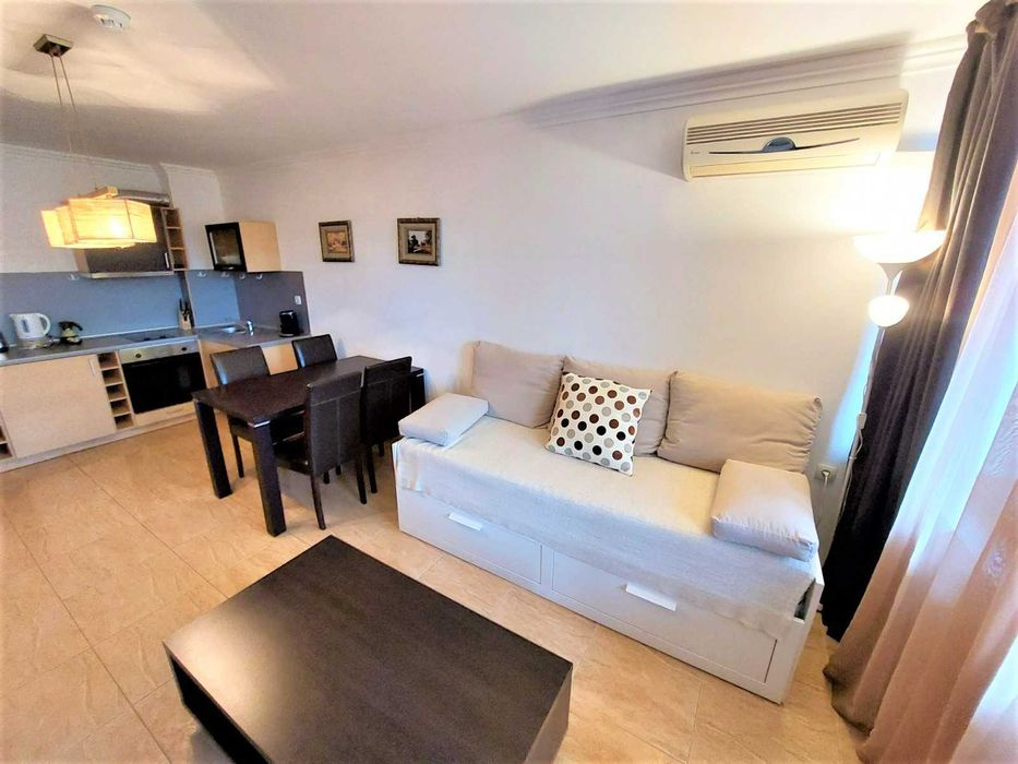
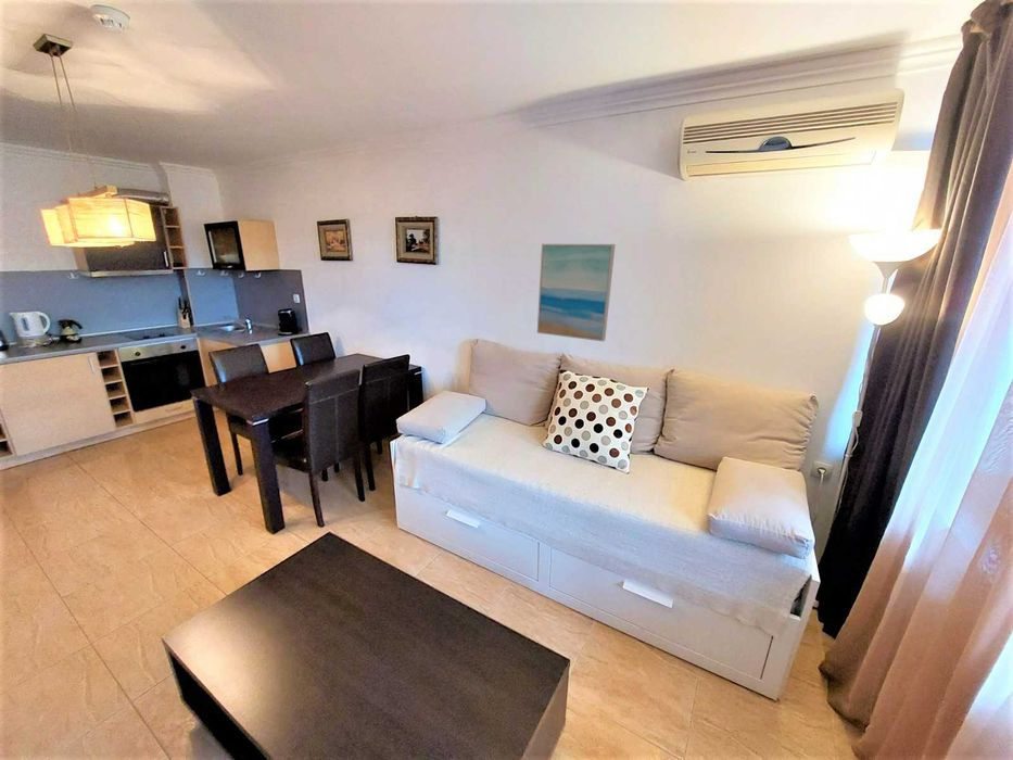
+ wall art (572, 291)
